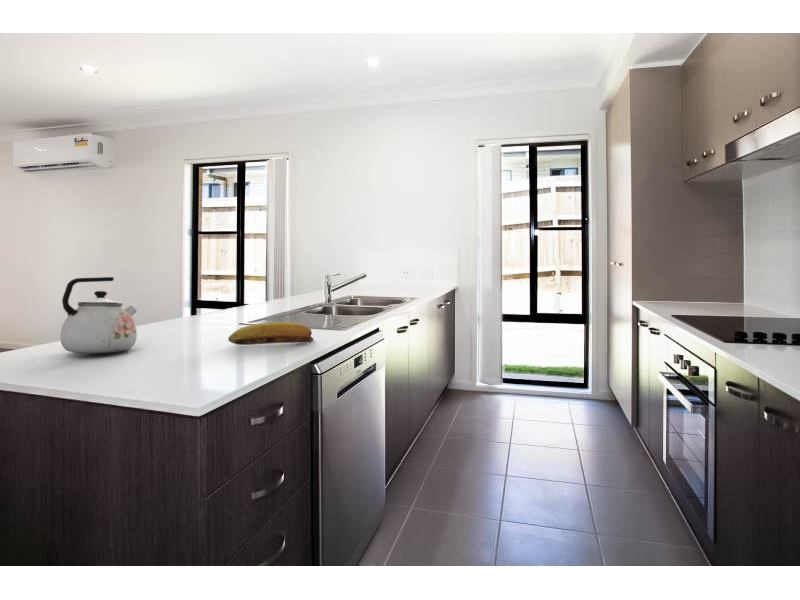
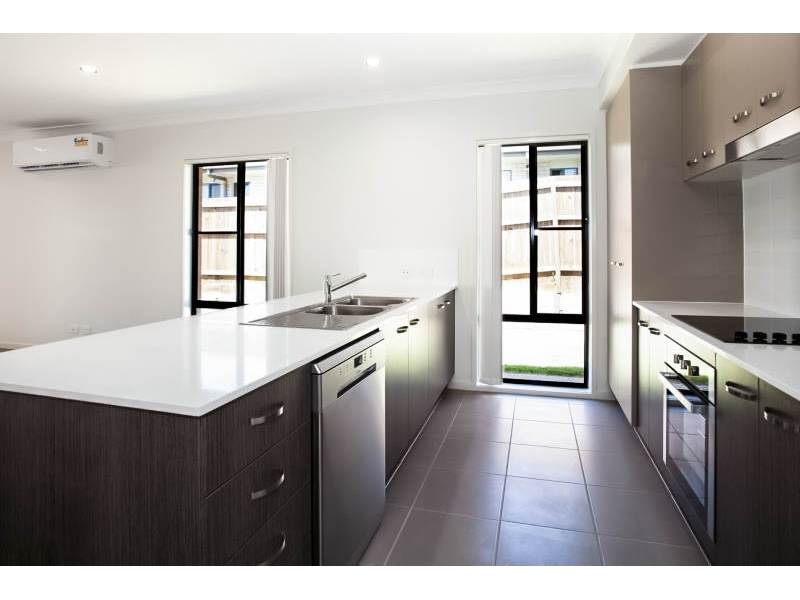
- fruit (274, 332)
- kettle (101, 314)
